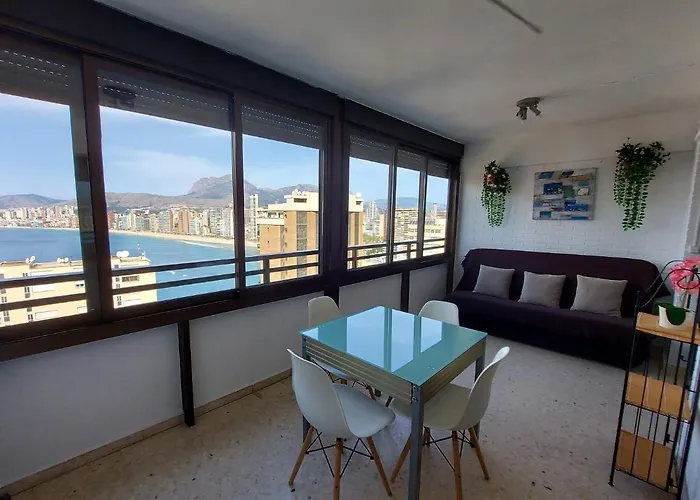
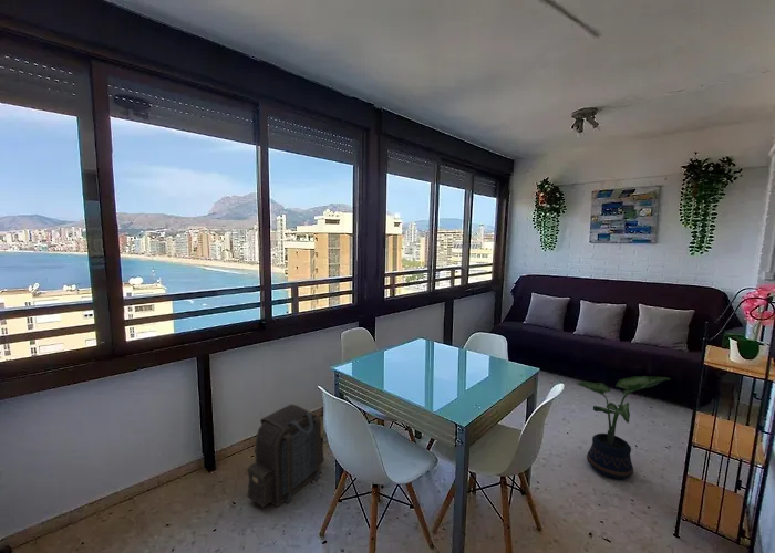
+ backpack (289, 448)
+ potted plant (614, 426)
